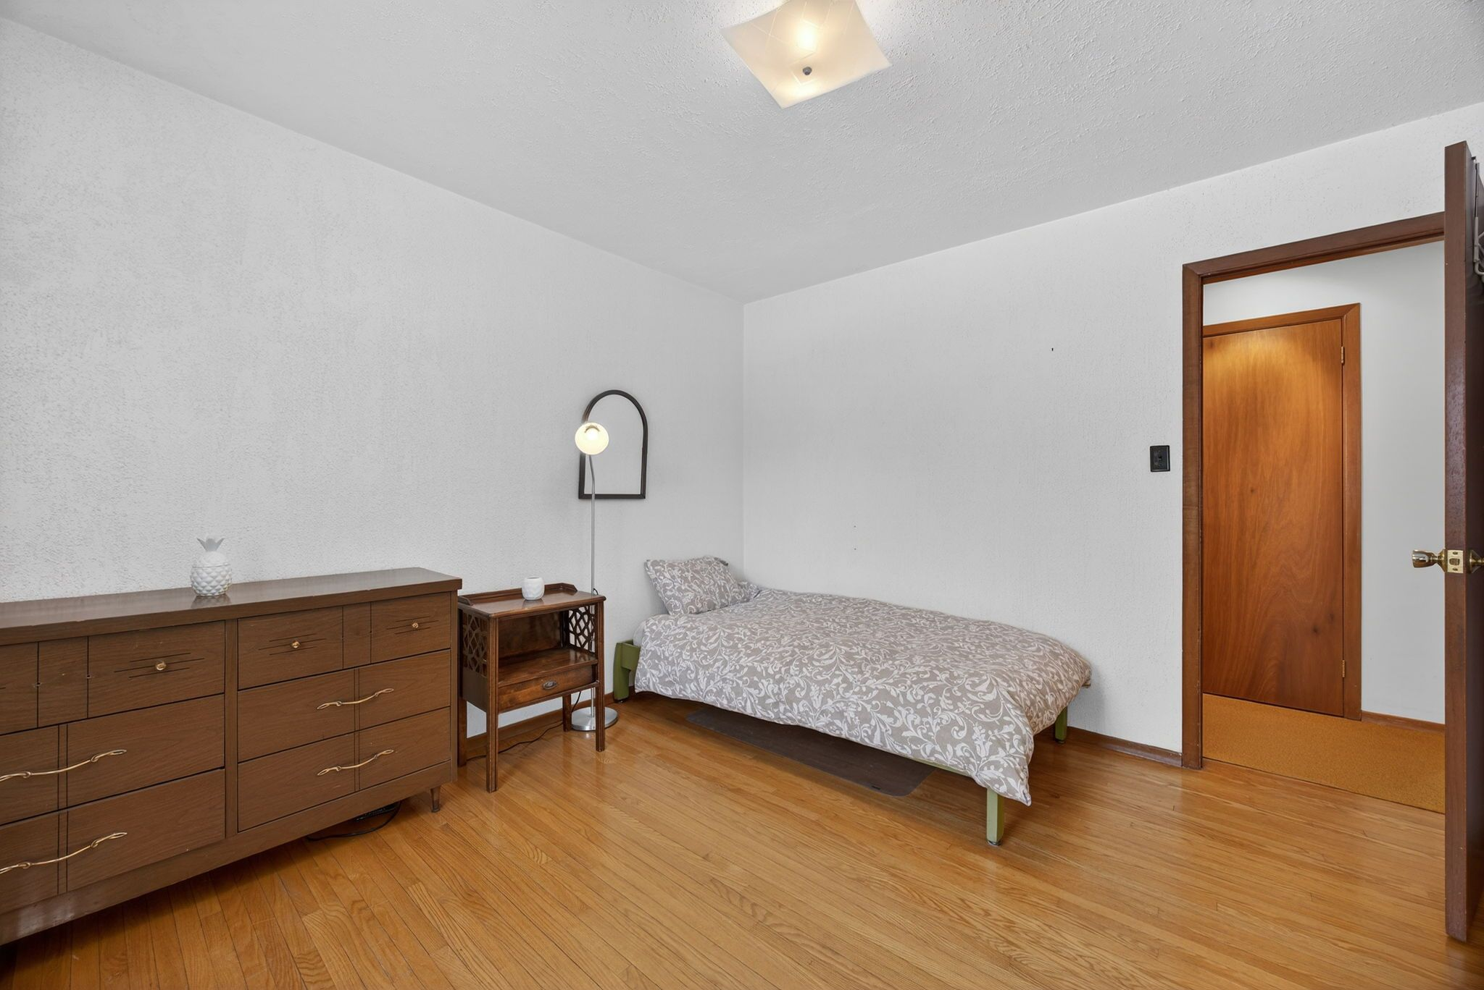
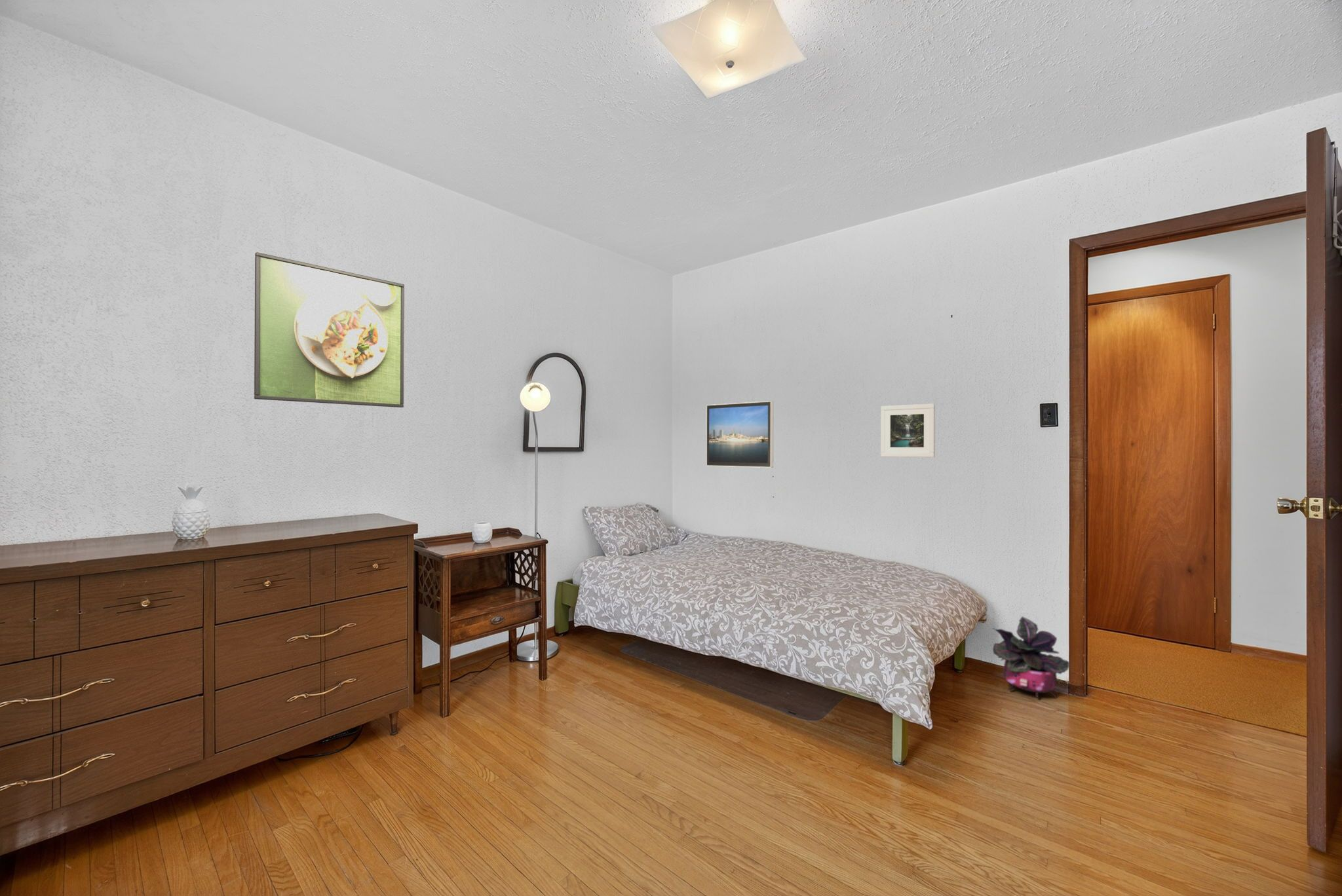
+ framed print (907, 430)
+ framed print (336, 337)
+ potted plant (1029, 656)
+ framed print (738, 435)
